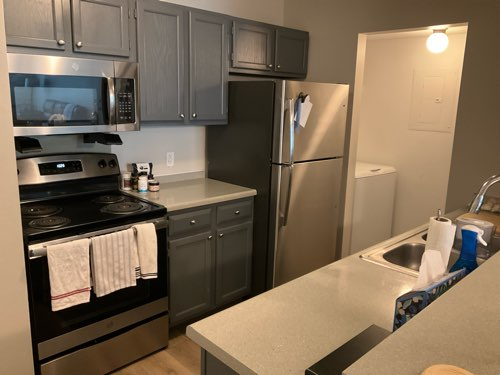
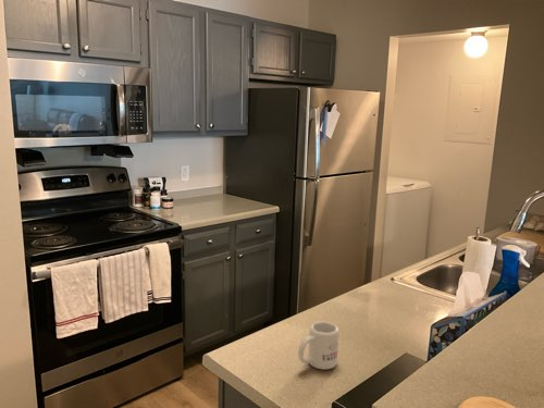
+ mug (317, 347)
